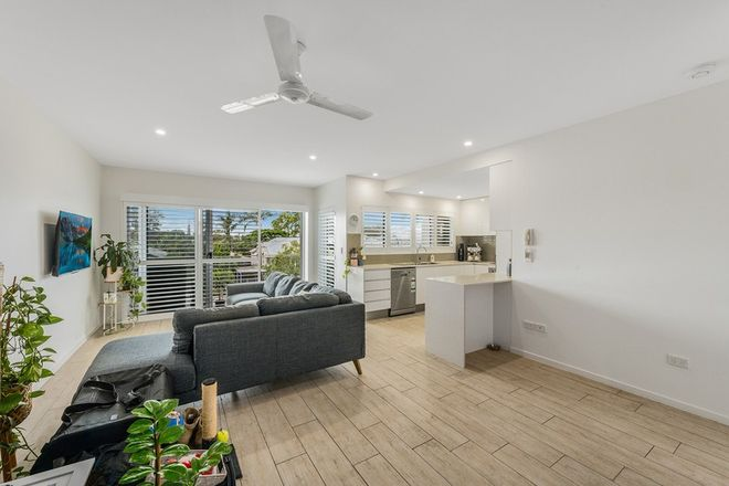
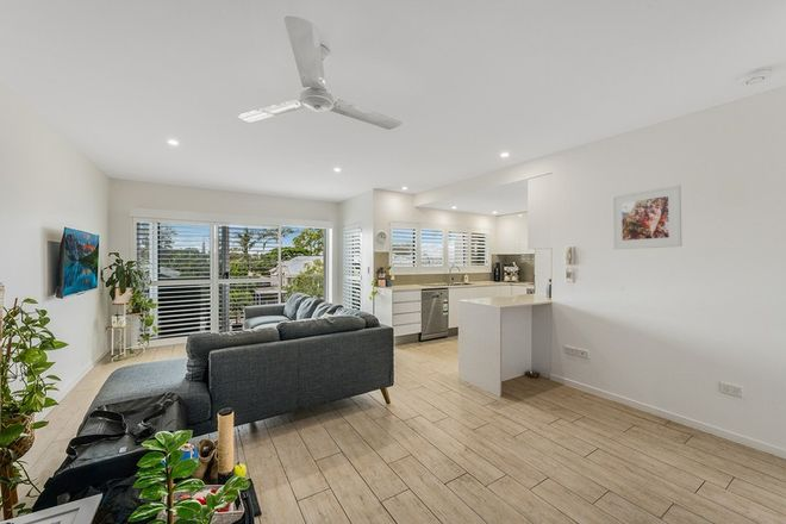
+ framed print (644, 219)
